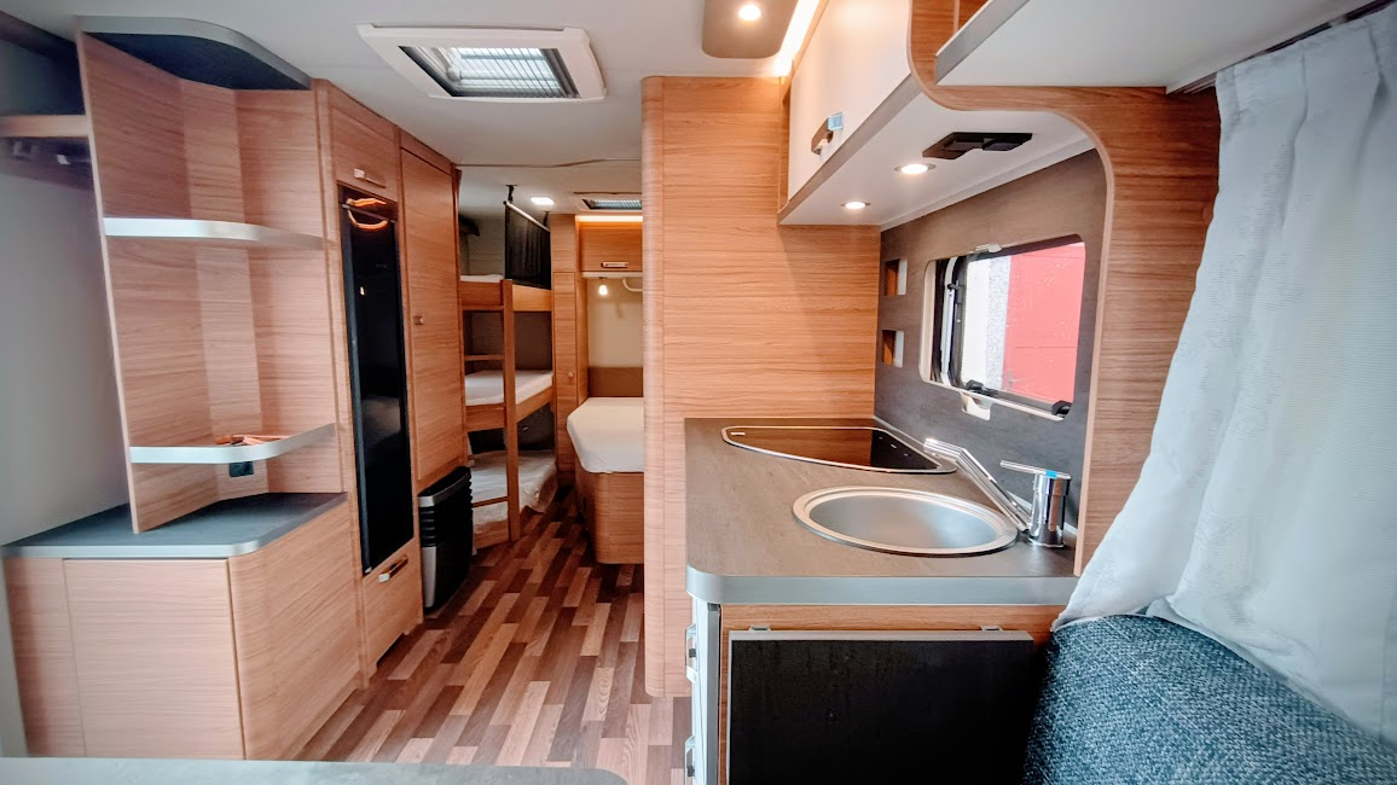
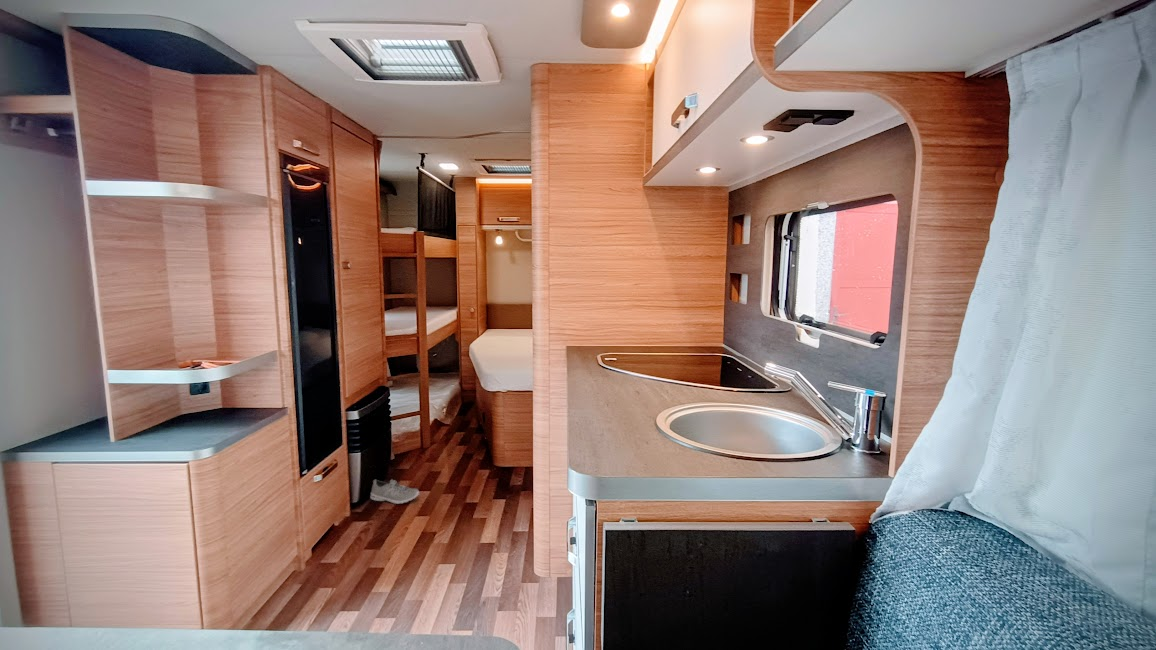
+ sneaker (394, 490)
